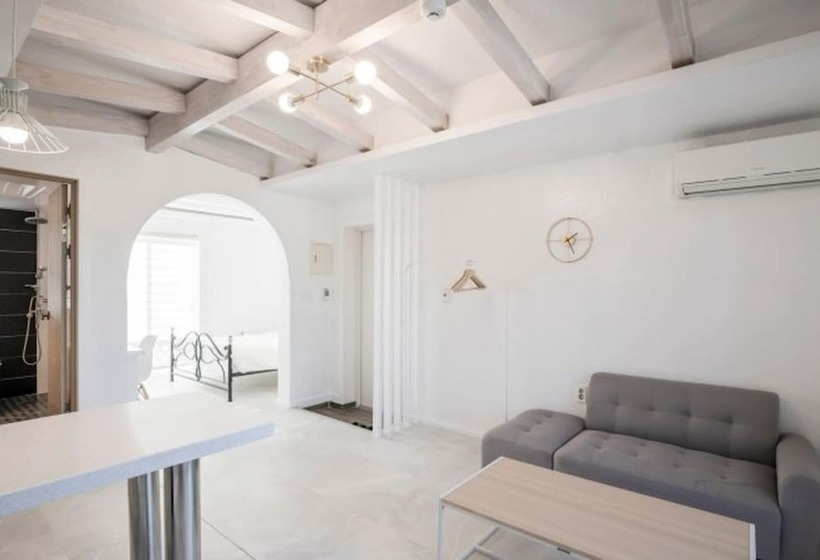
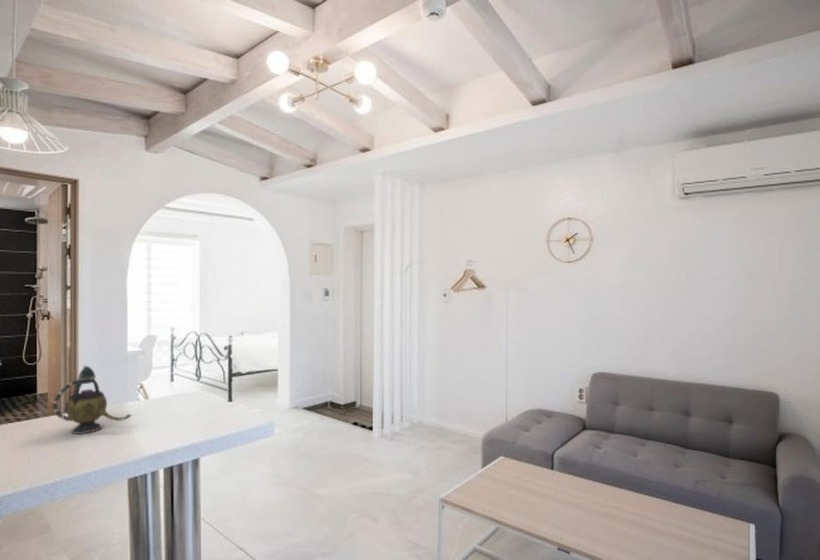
+ teapot (96, 397)
